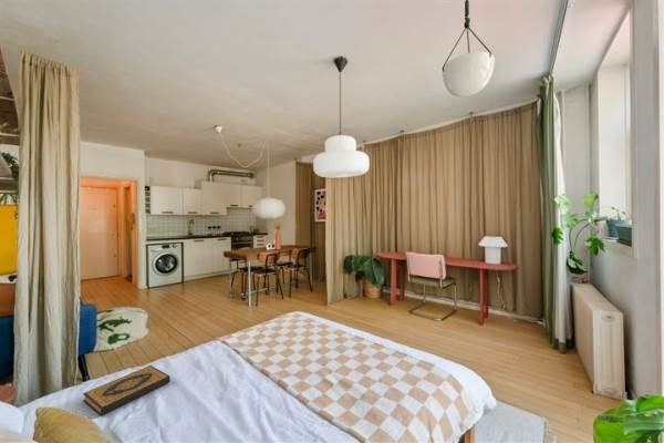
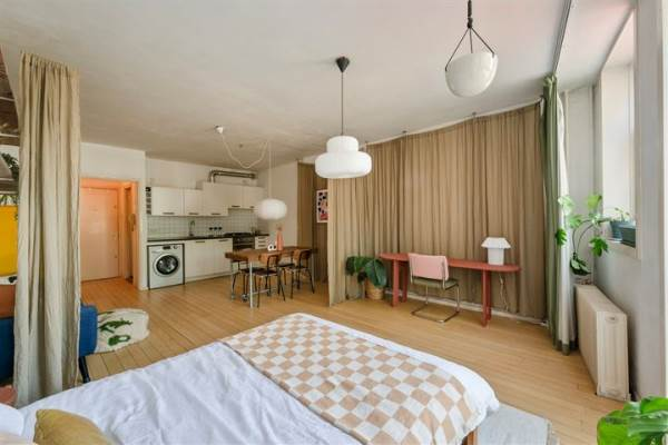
- hardback book (128, 388)
